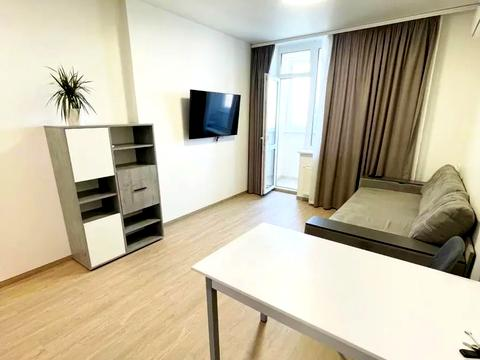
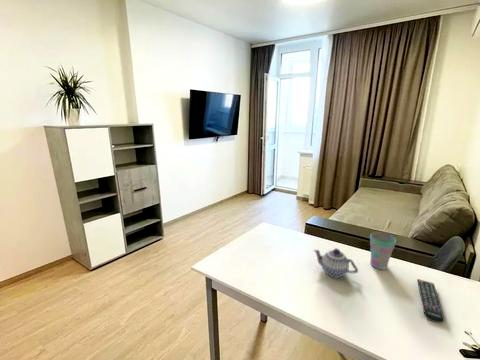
+ remote control (429, 298)
+ teapot (334, 260)
+ cup (380, 251)
